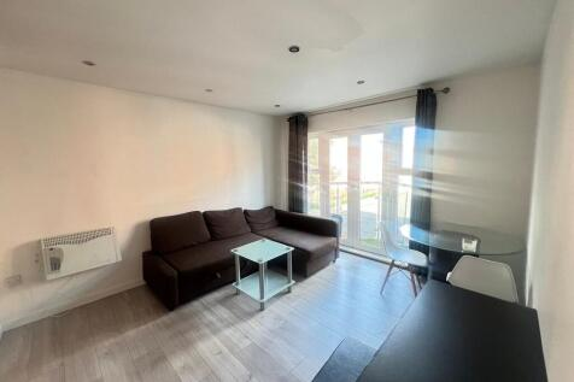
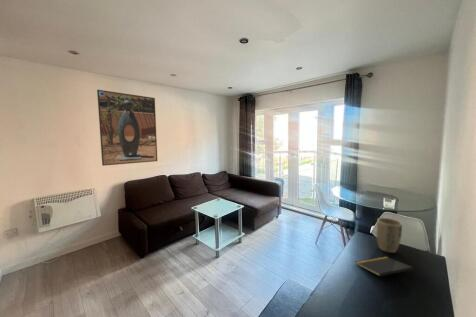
+ notepad (382, 265)
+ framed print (130, 129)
+ plant pot (388, 235)
